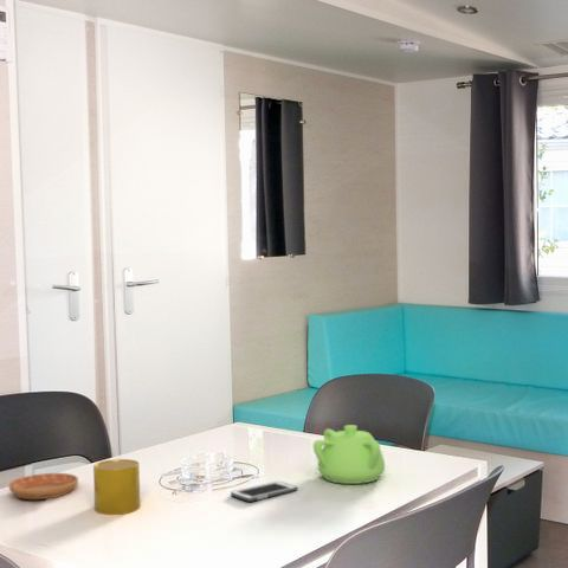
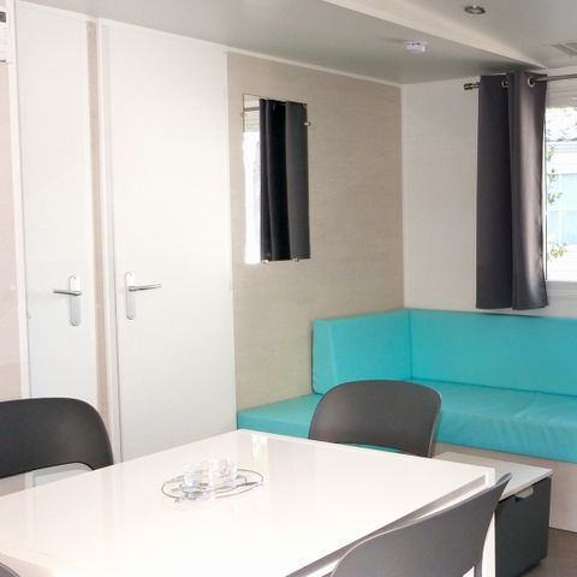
- cell phone (264, 491)
- cup (116, 486)
- saucer (44, 486)
- teapot (346, 452)
